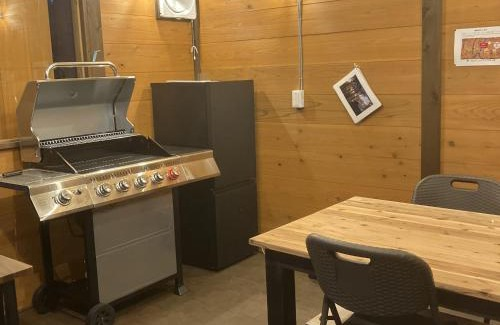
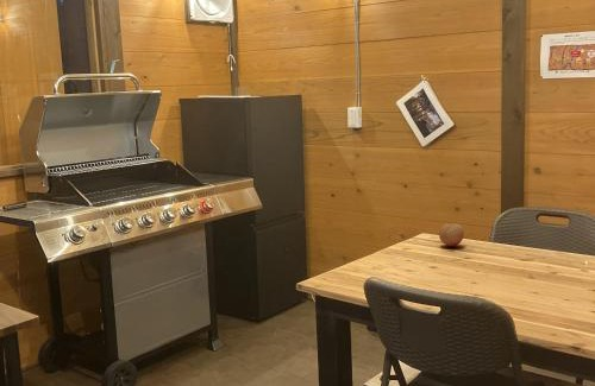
+ fruit (451, 234)
